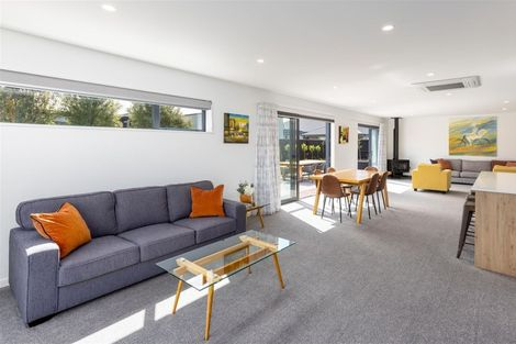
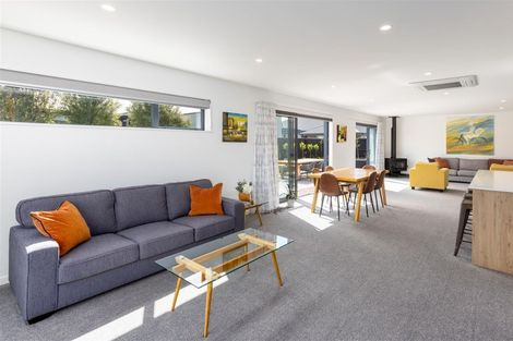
+ house plant (290, 194)
